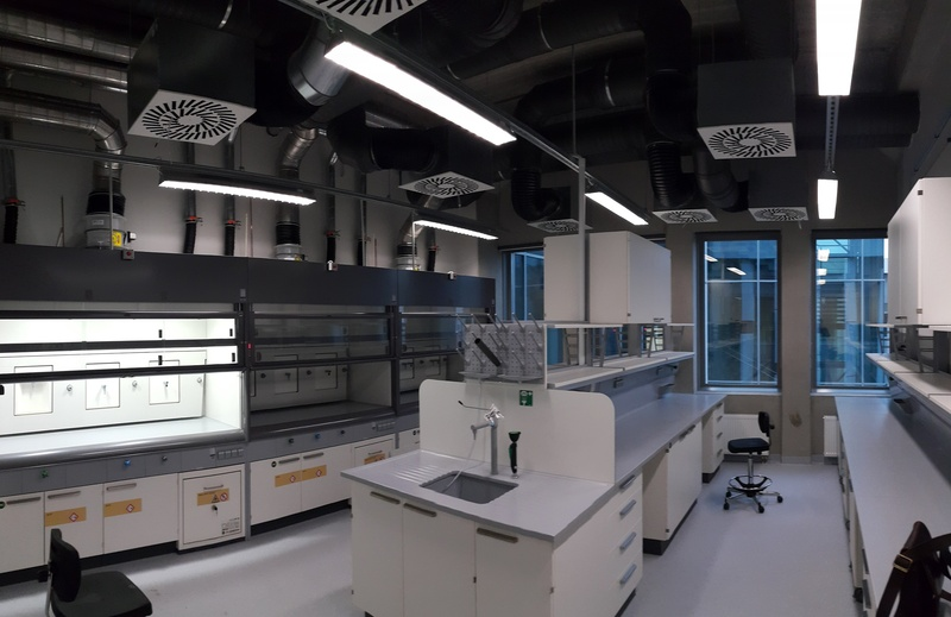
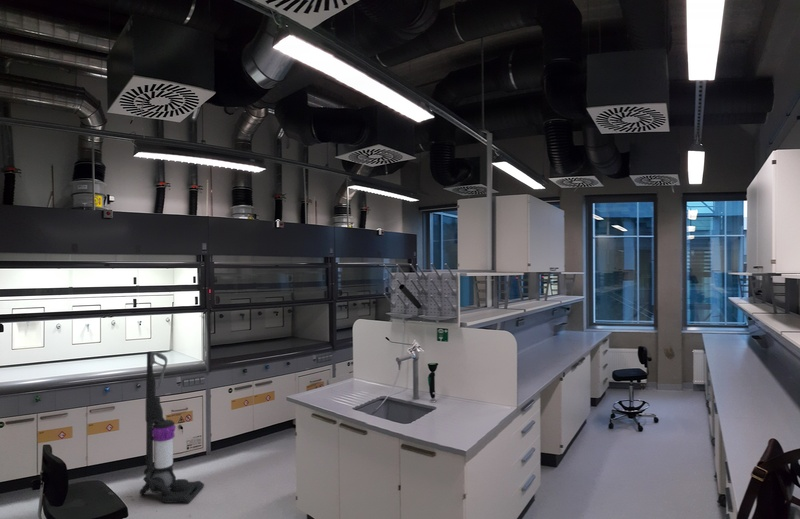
+ vacuum cleaner (168, 423)
